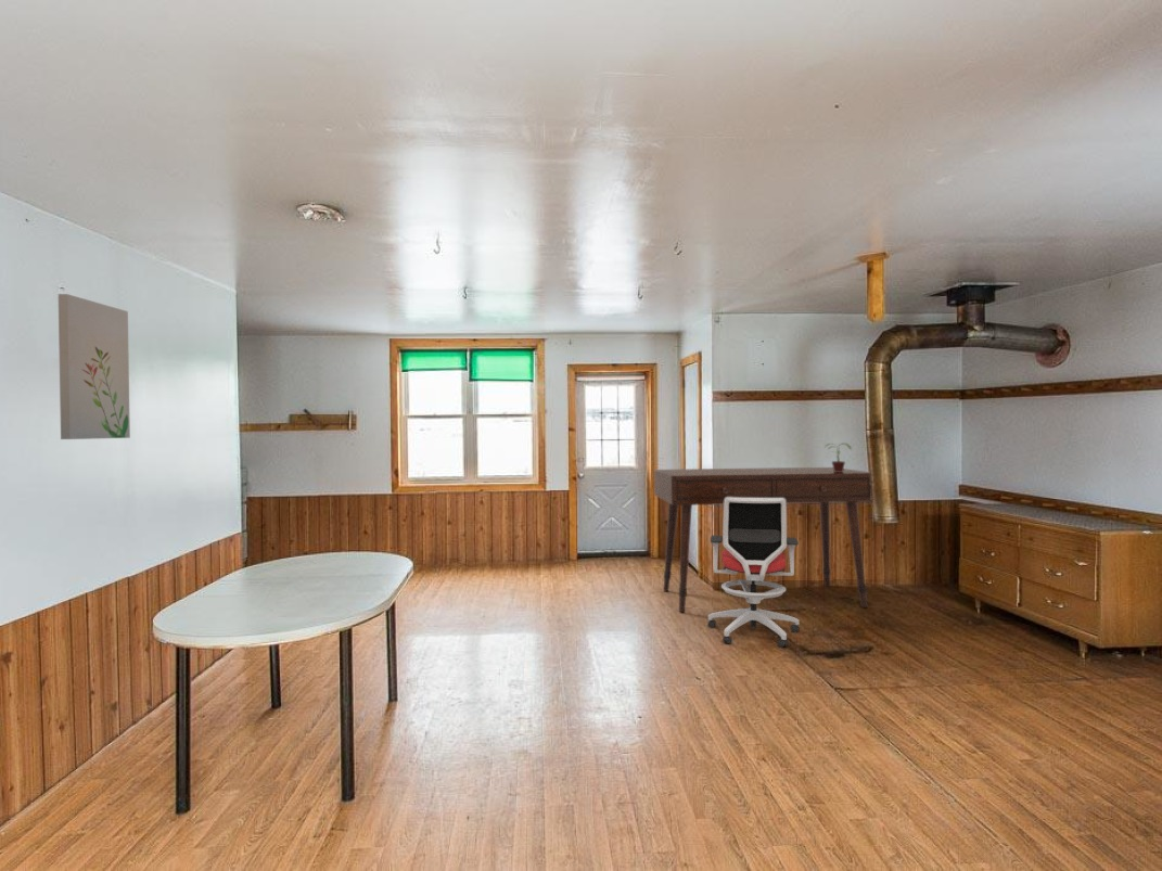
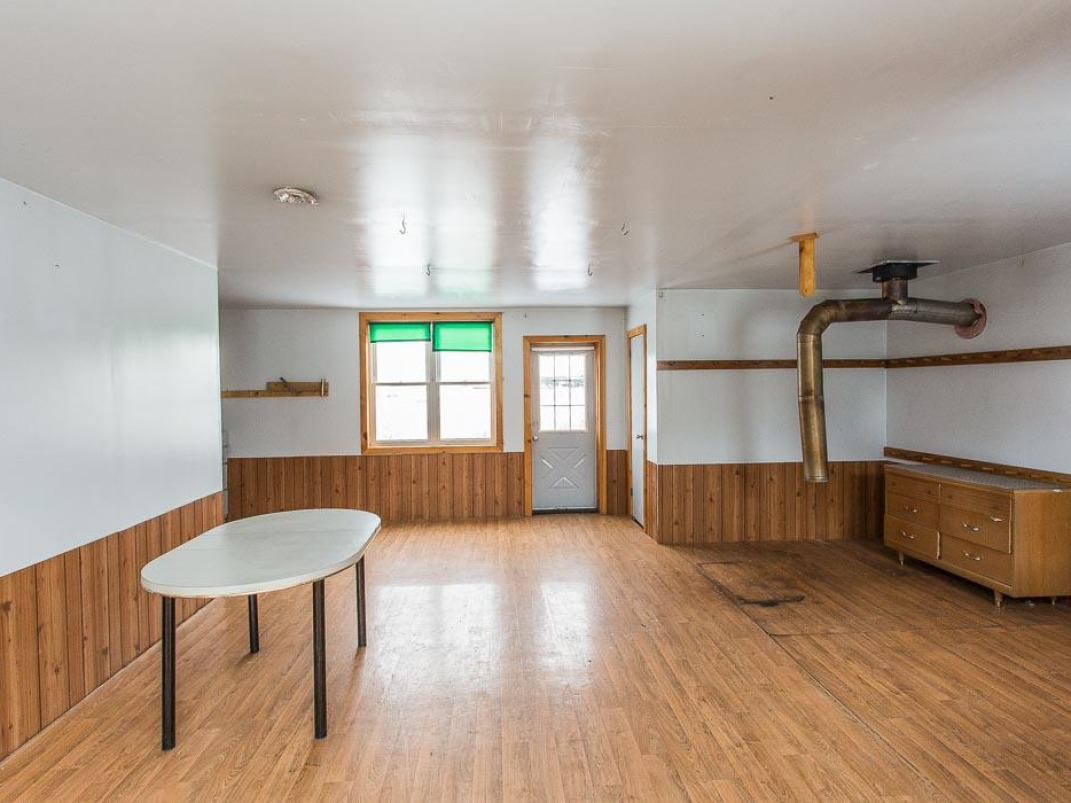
- office chair (753, 563)
- wall art (97, 371)
- desk (758, 497)
- potted plant (838, 457)
